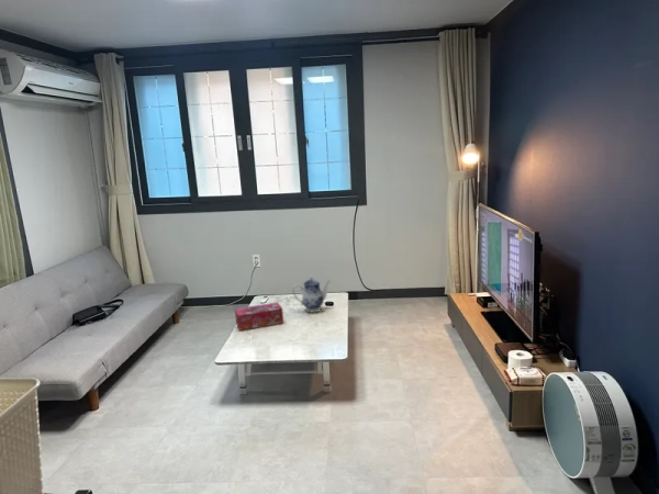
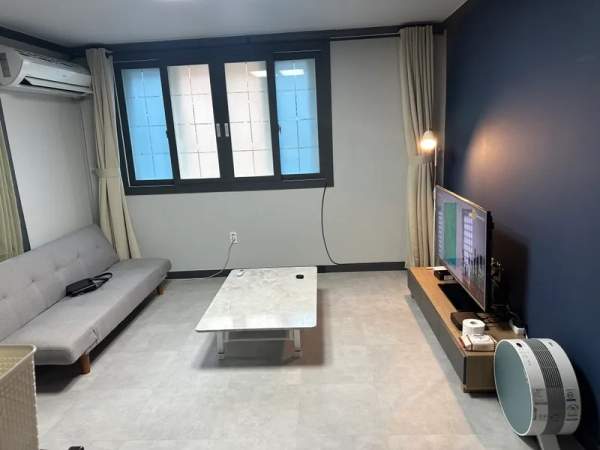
- tissue box (258, 315)
- teapot (312, 292)
